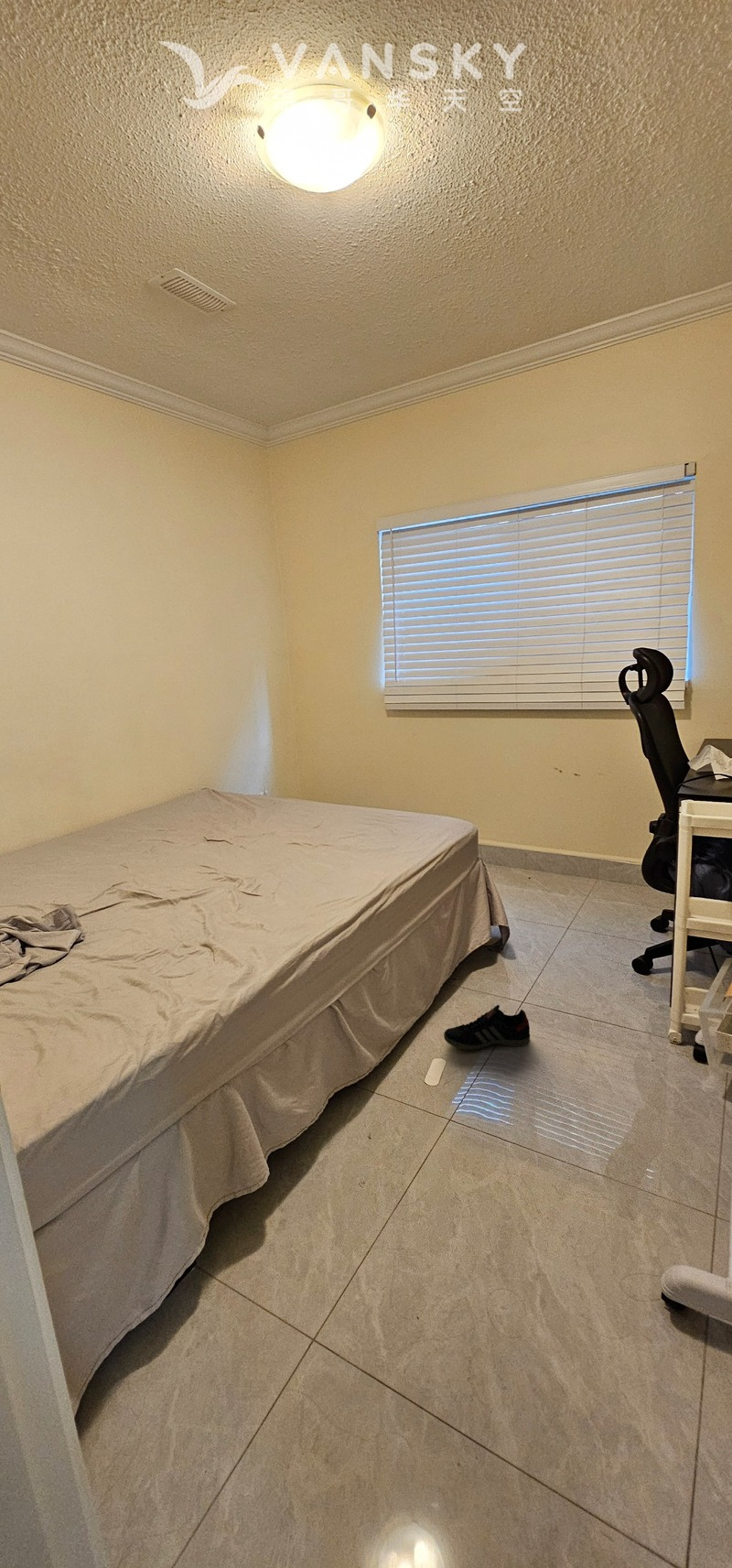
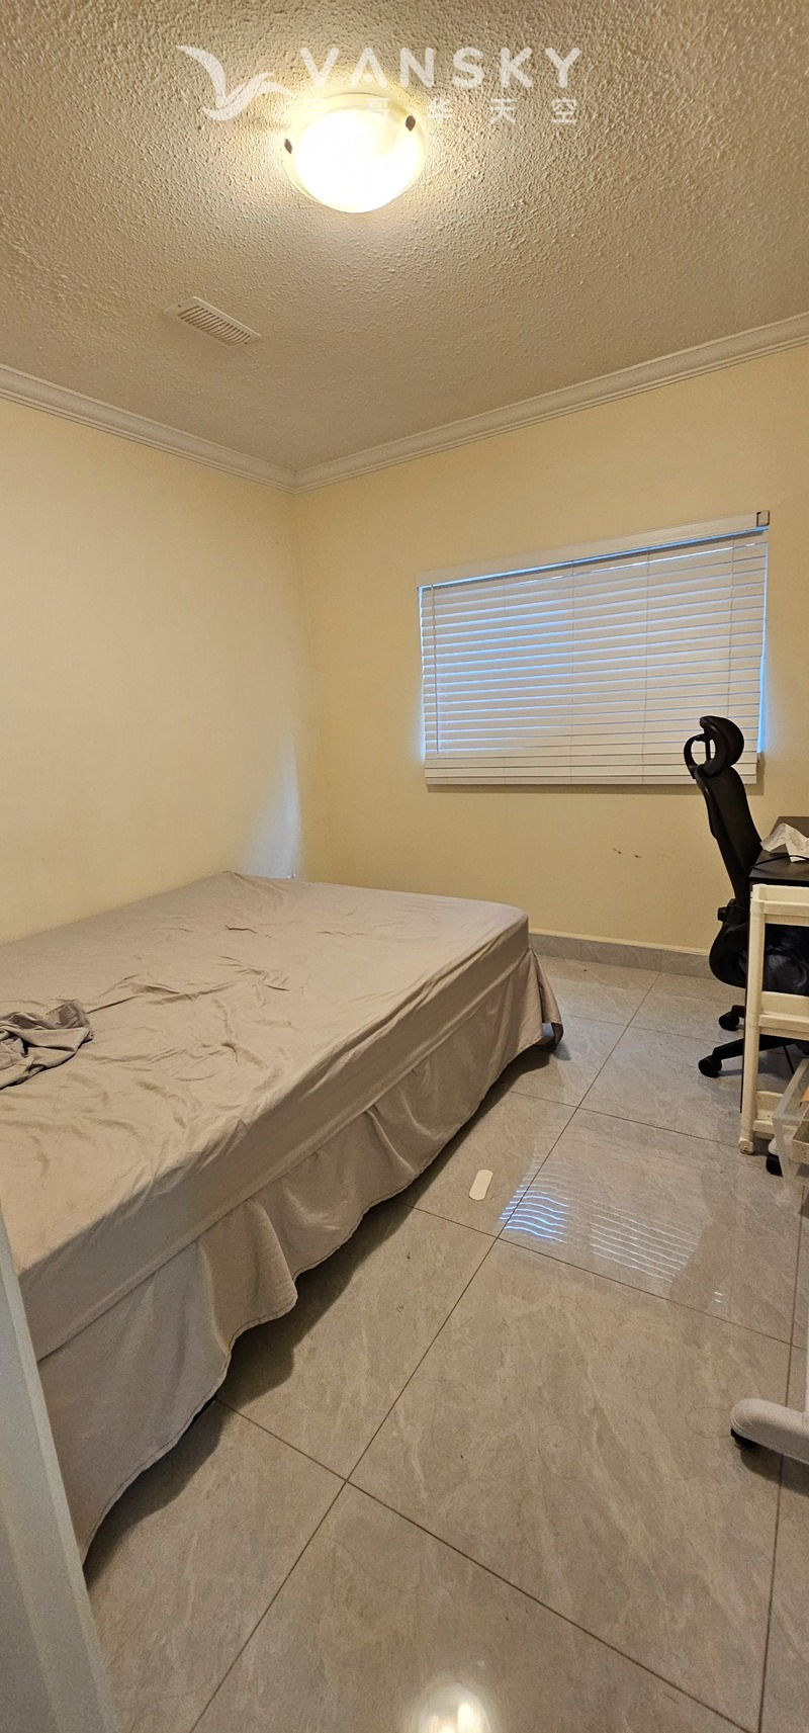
- sneaker (486, 1024)
